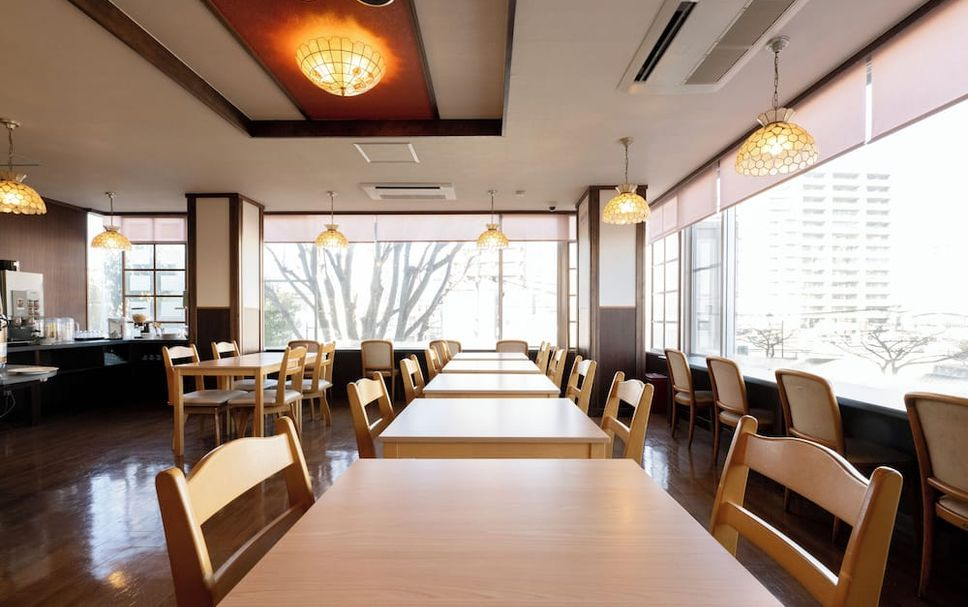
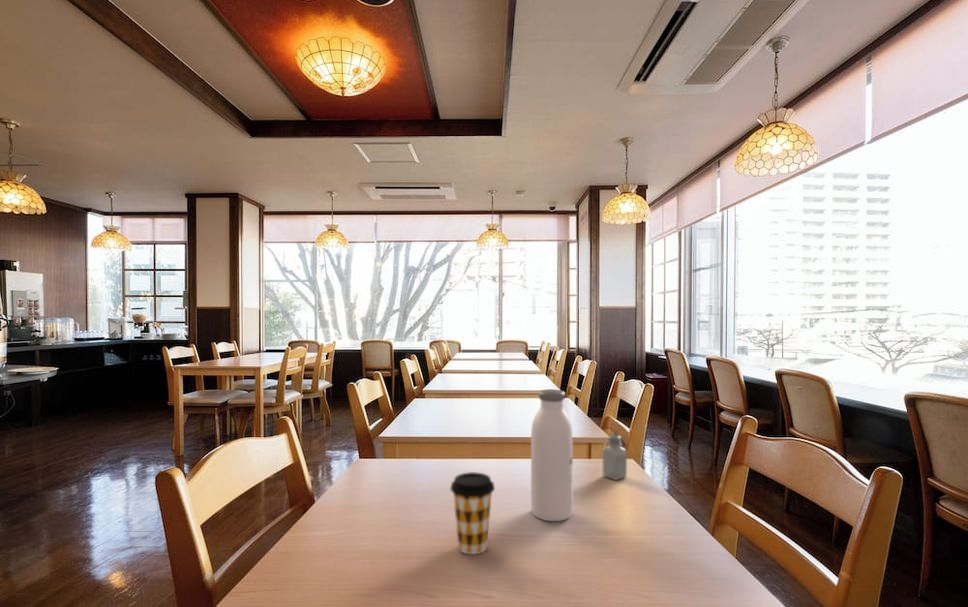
+ saltshaker (614, 456)
+ water bottle (551, 451)
+ coffee cup (472, 512)
